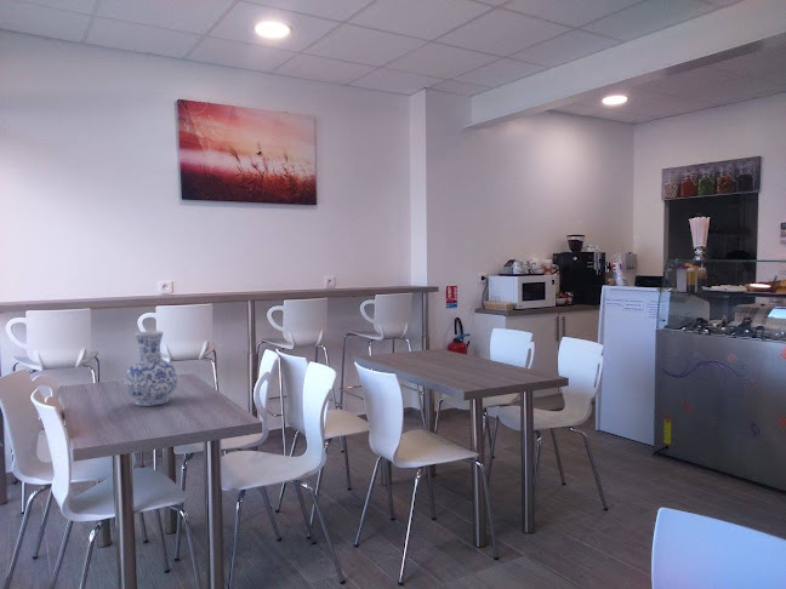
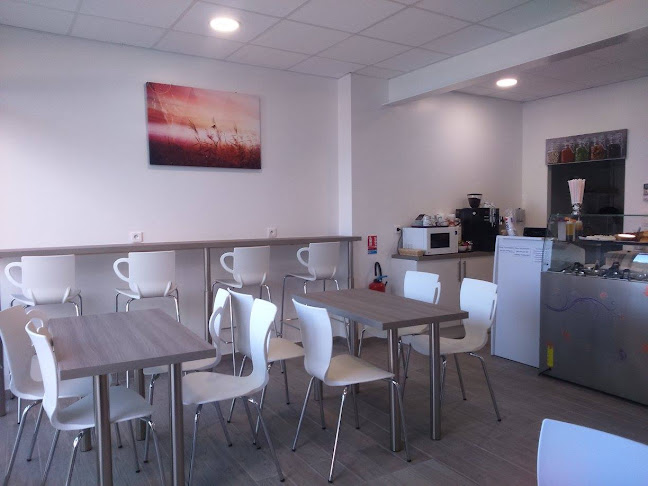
- vase (150, 367)
